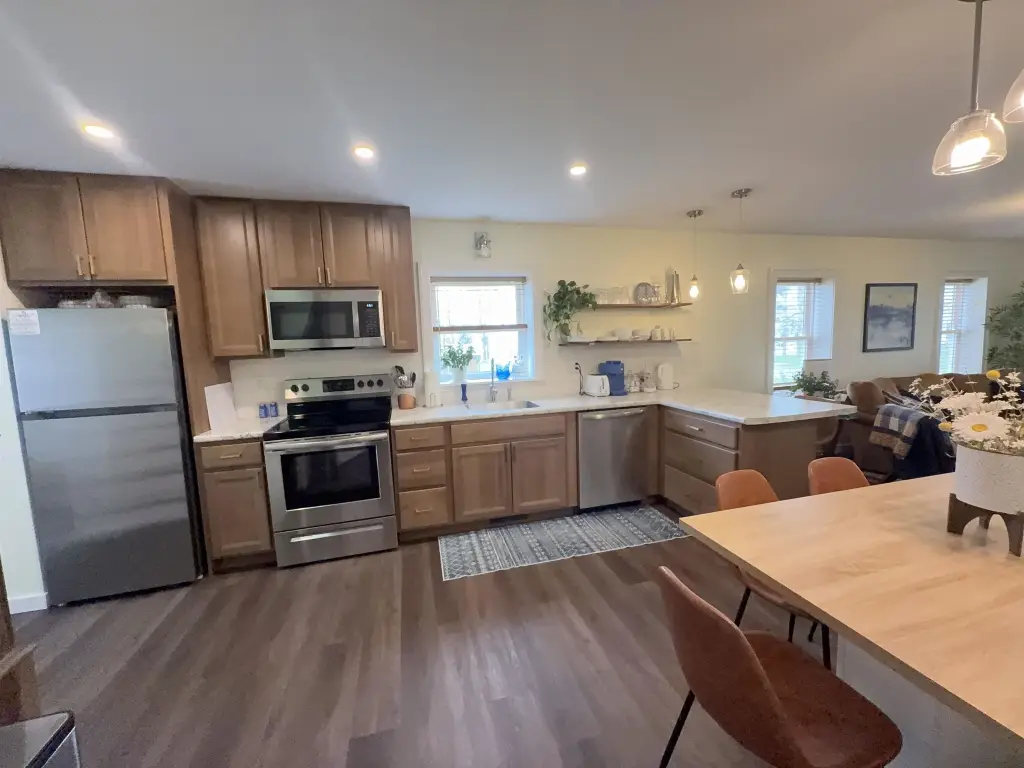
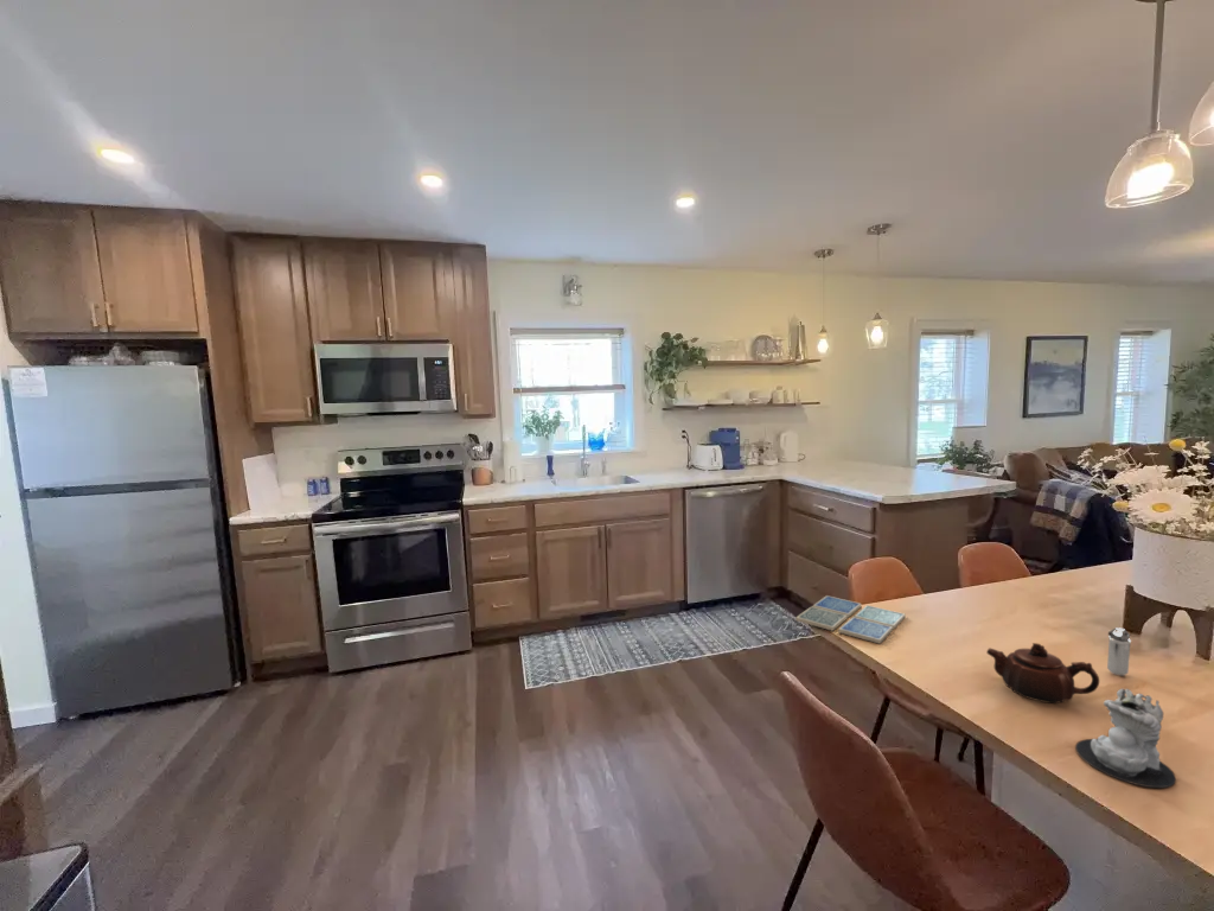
+ teapot (1040, 668)
+ candle (1125, 728)
+ drink coaster (849, 616)
+ shaker (1118, 651)
